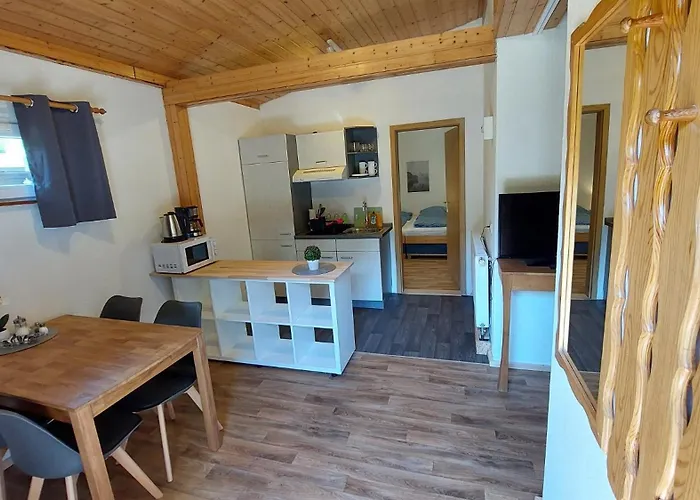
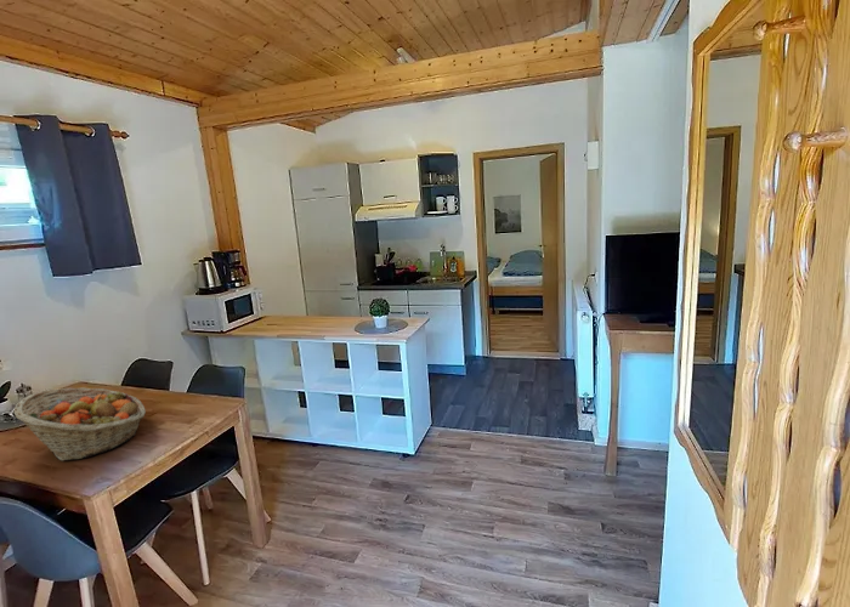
+ fruit basket (85, 415)
